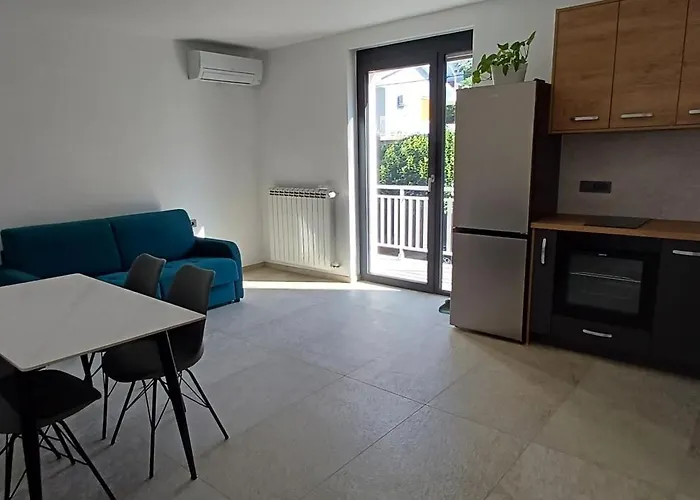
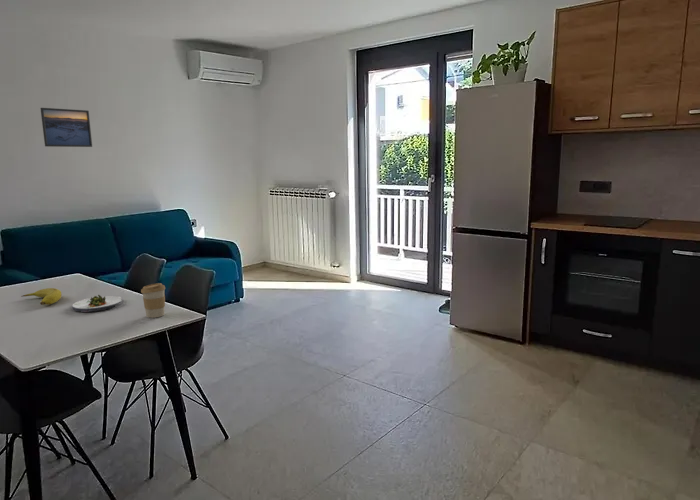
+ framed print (67, 128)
+ fruit (37, 296)
+ salad plate (96, 300)
+ coffee cup (154, 299)
